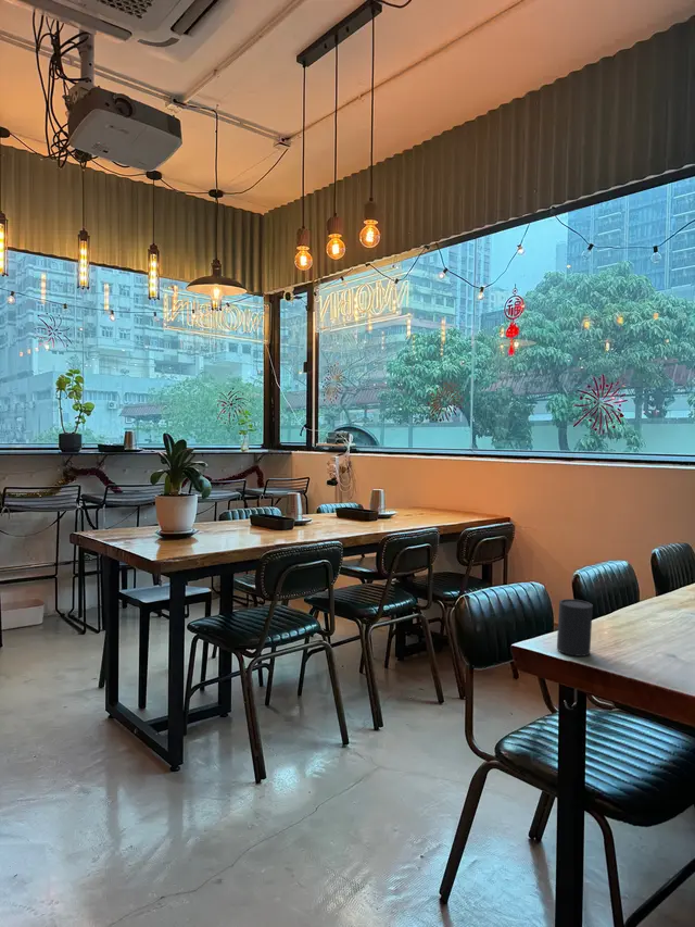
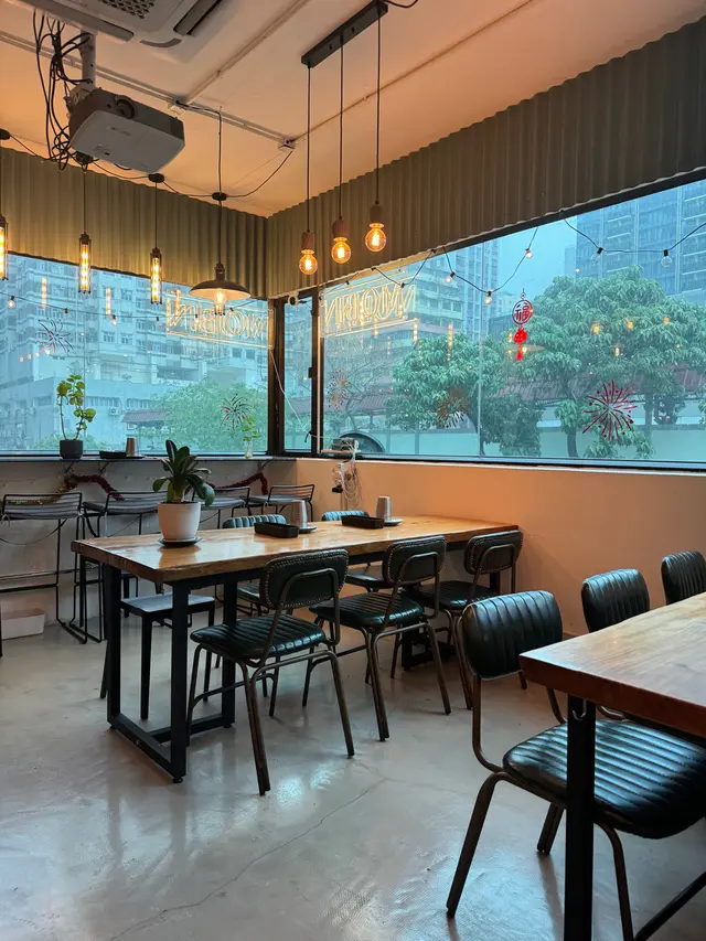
- cup (574, 626)
